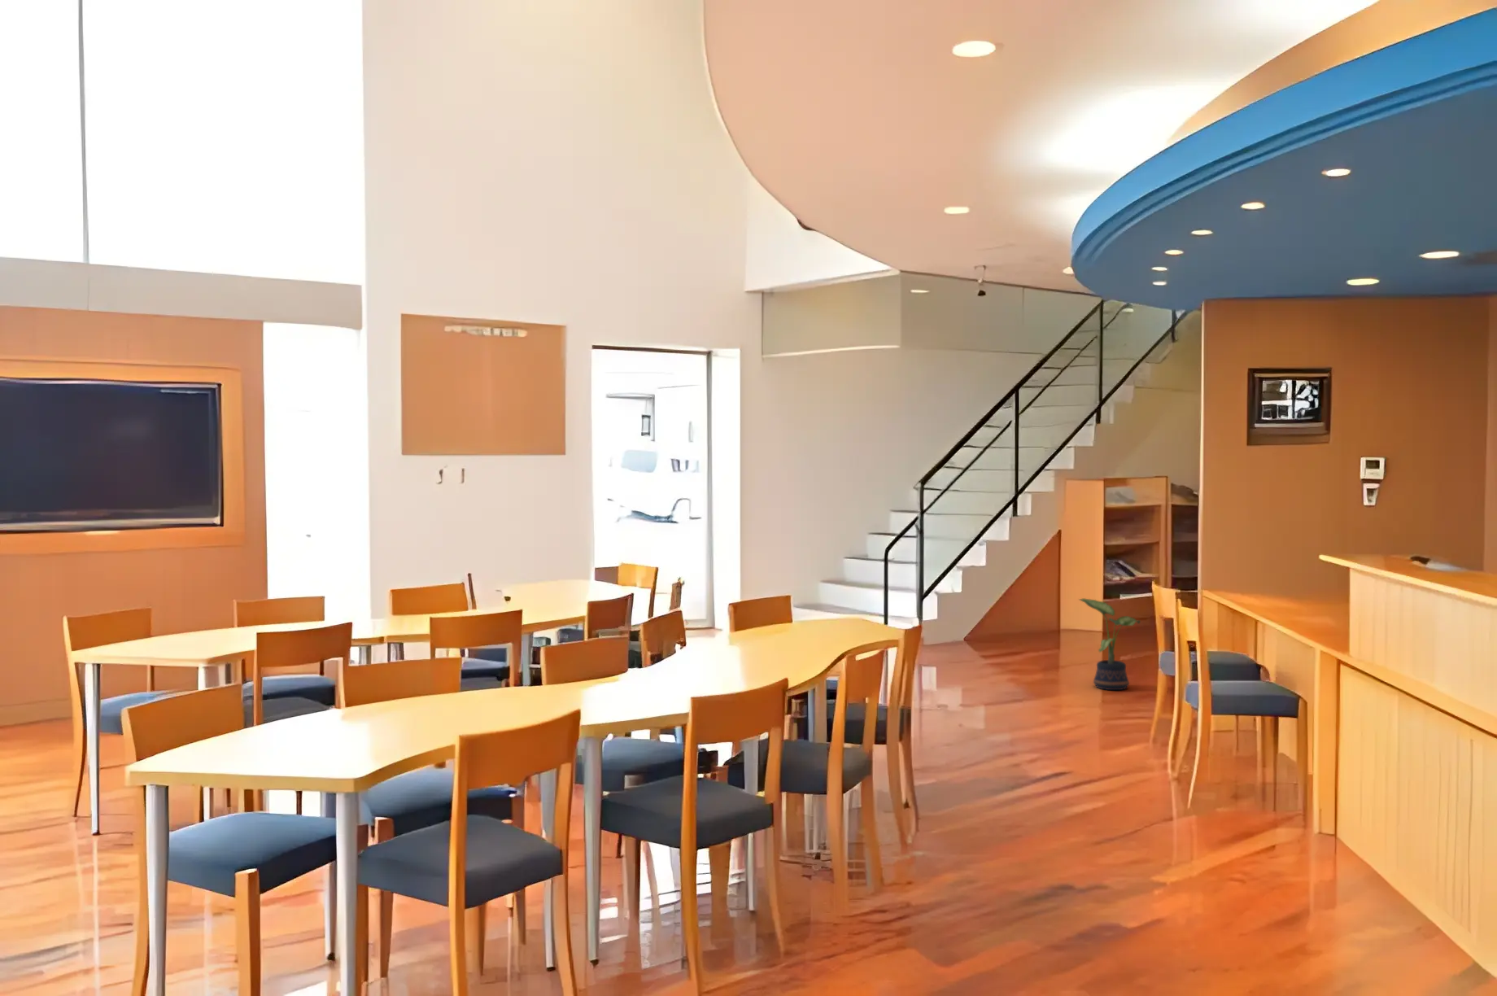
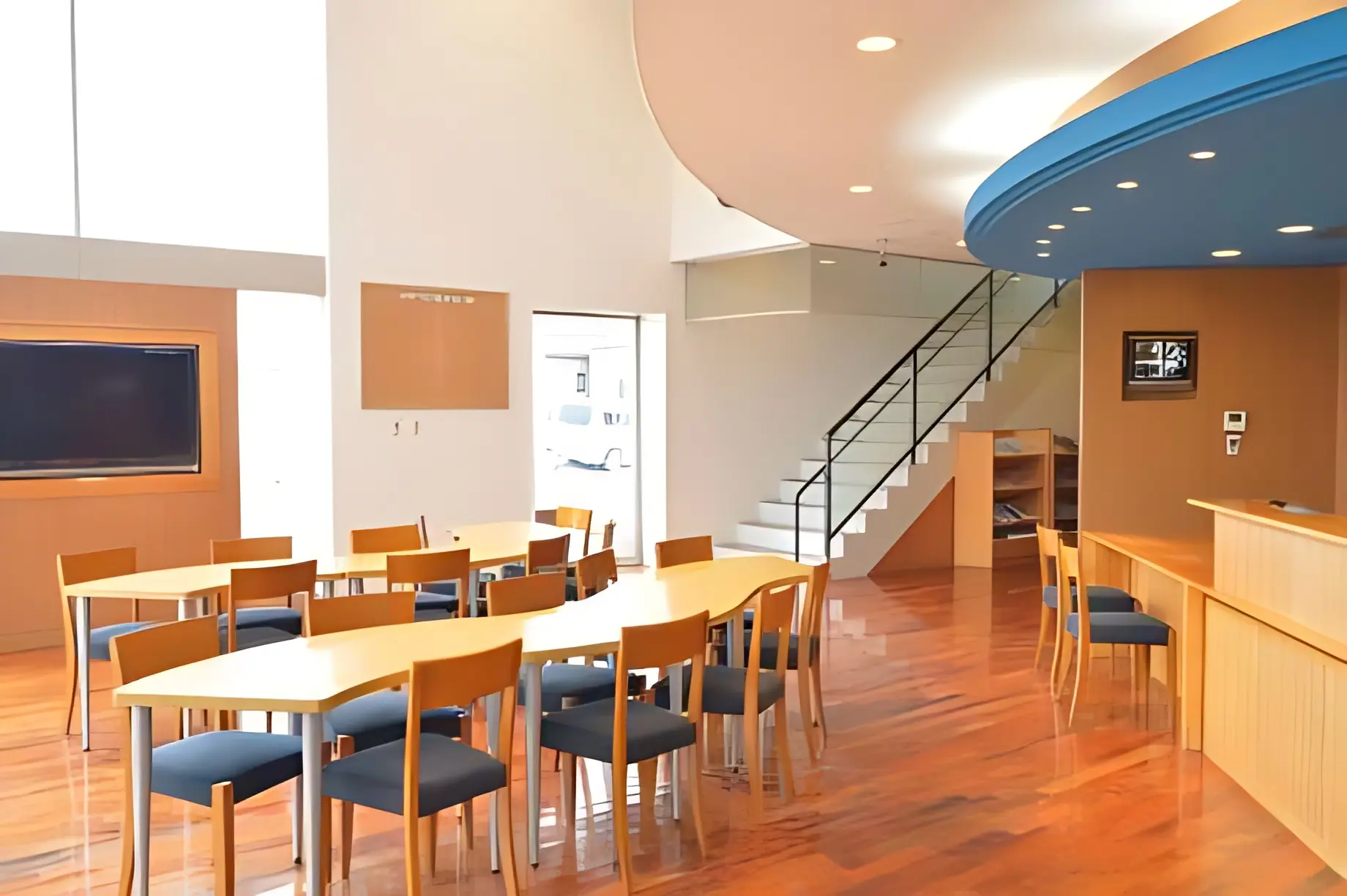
- potted plant (1115, 643)
